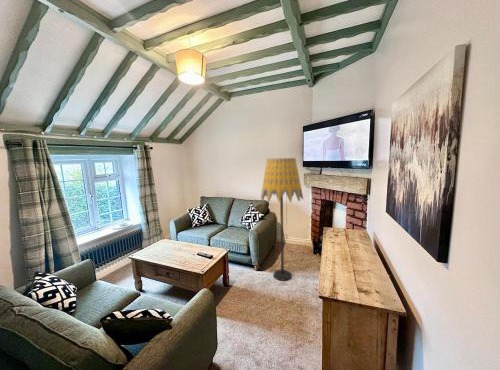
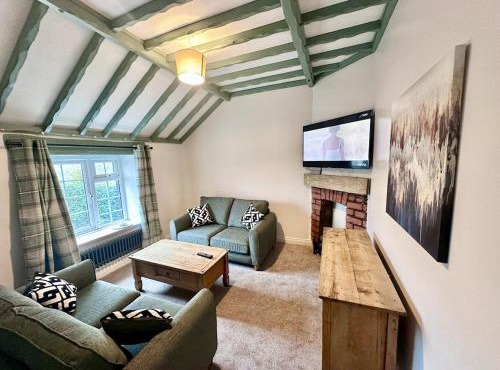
- floor lamp (281, 218)
